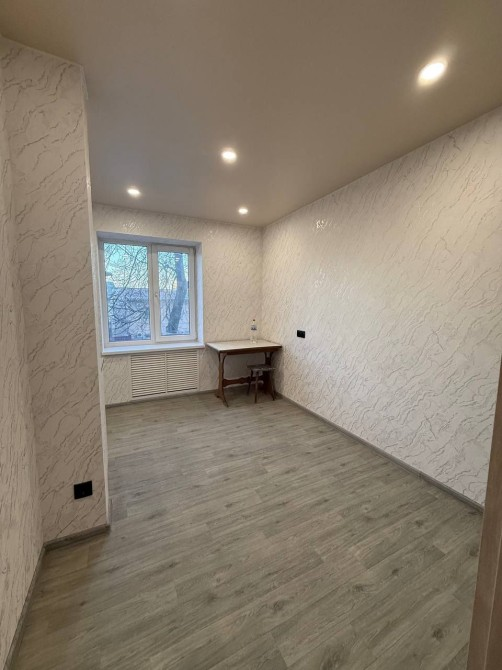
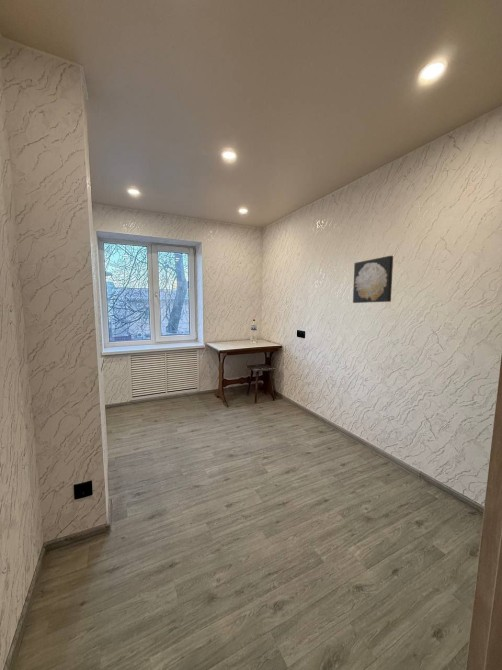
+ wall art (371, 281)
